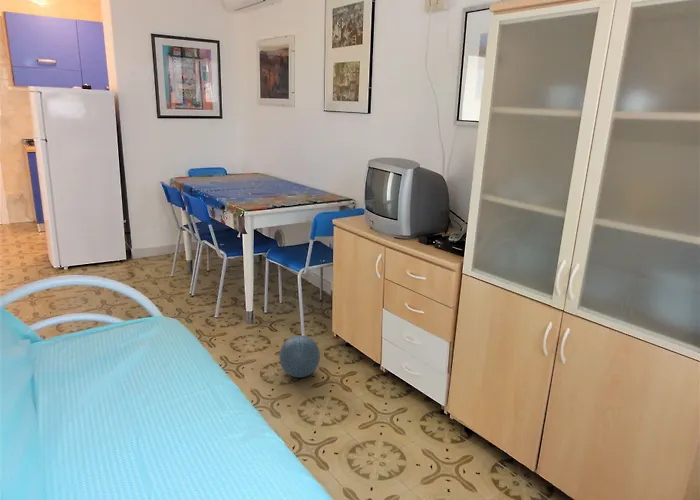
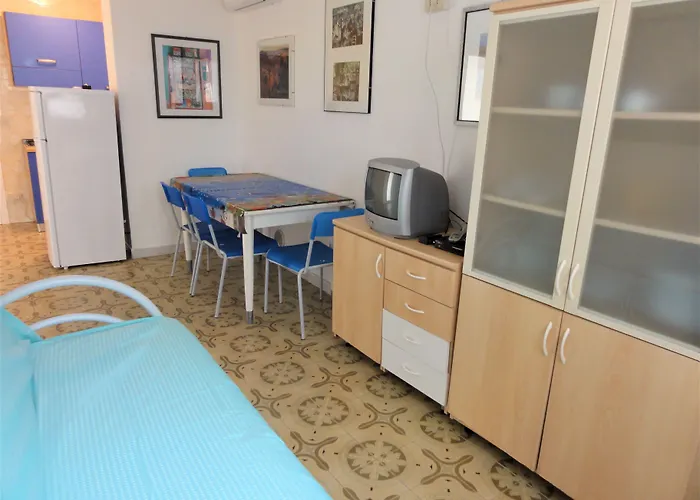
- ball (299, 356)
